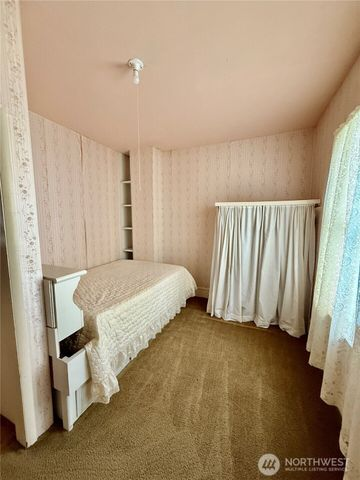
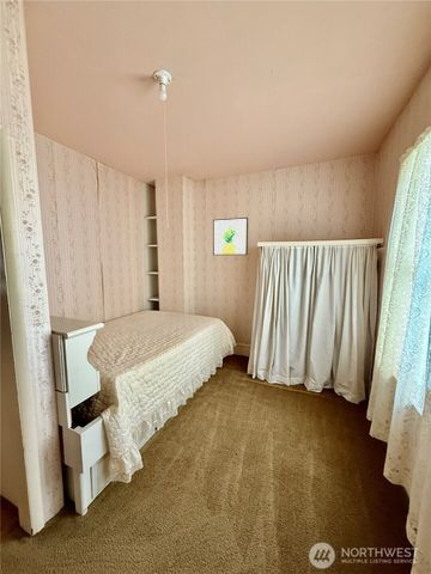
+ wall art (230, 237)
